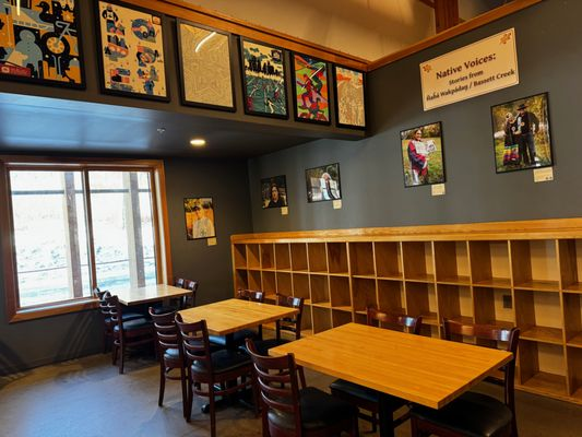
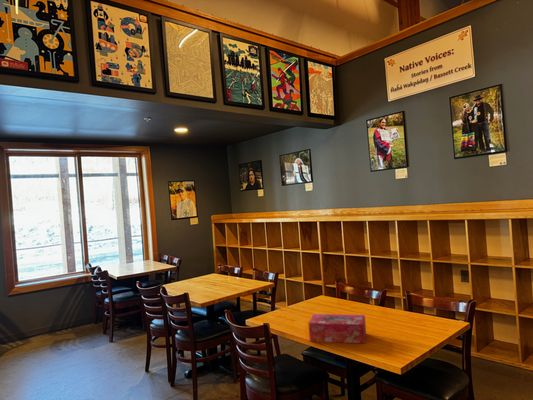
+ tissue box (337, 327)
